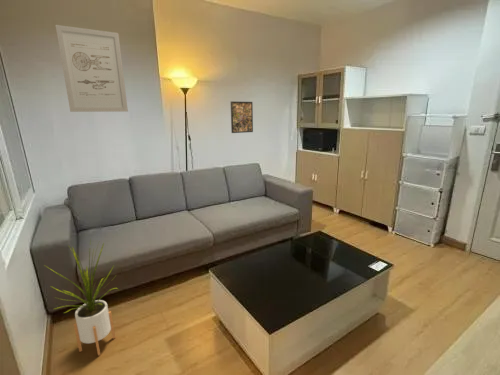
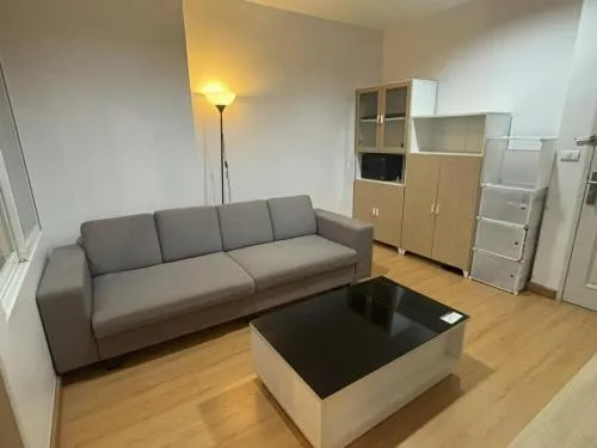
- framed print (242, 117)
- wall art (94, 71)
- house plant (87, 297)
